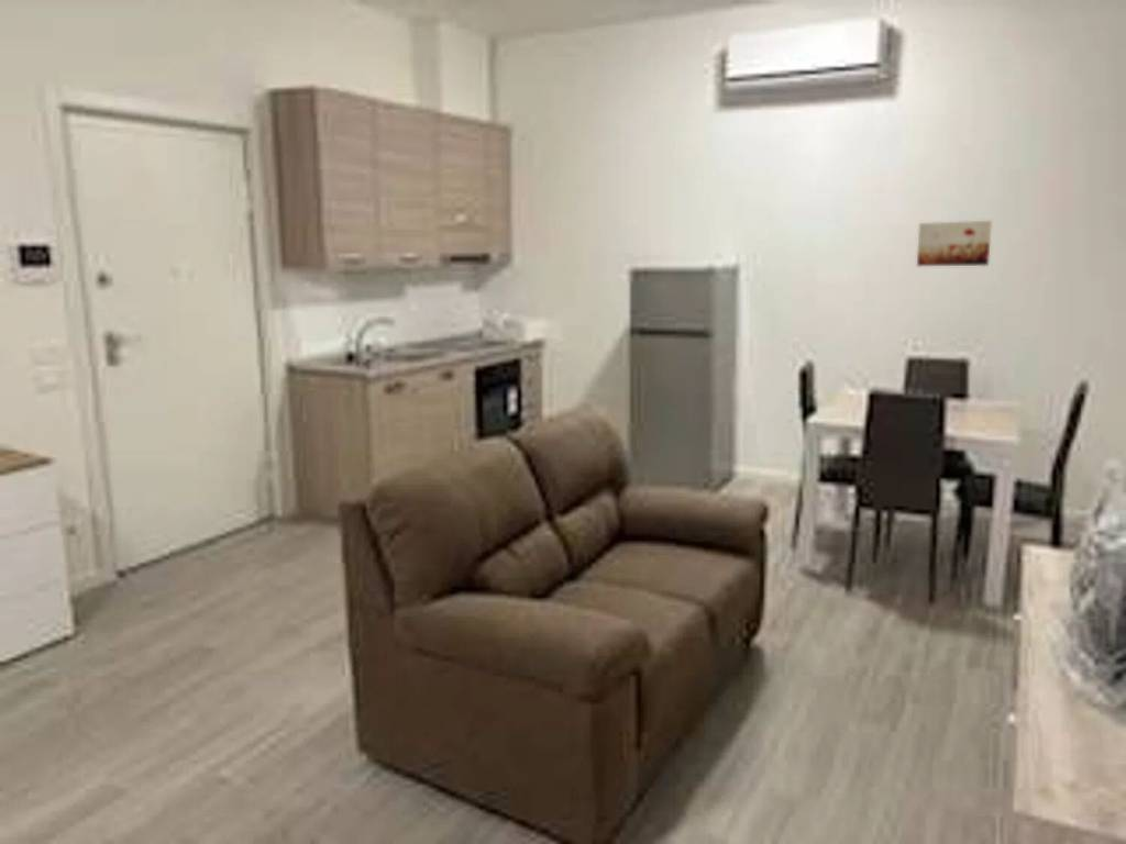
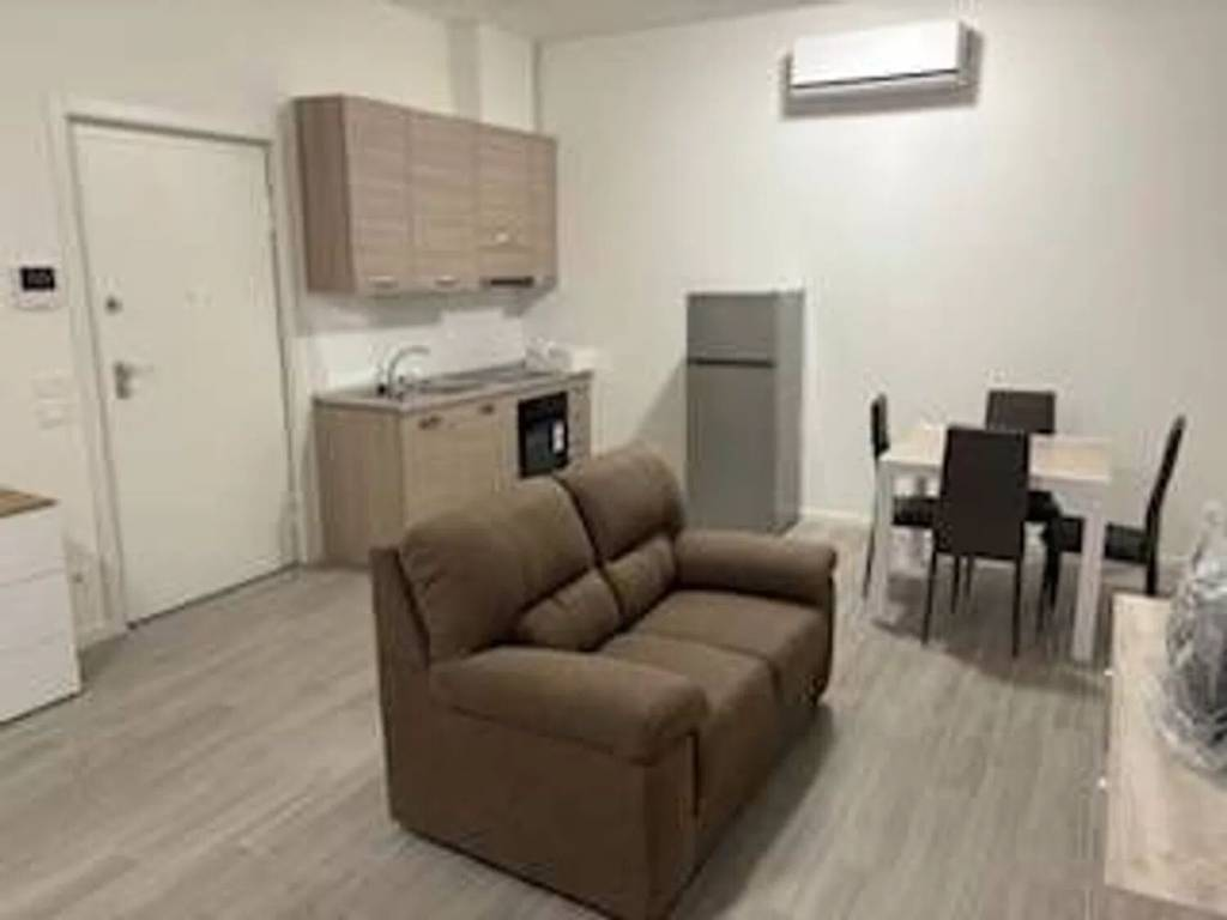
- wall art (953, 244)
